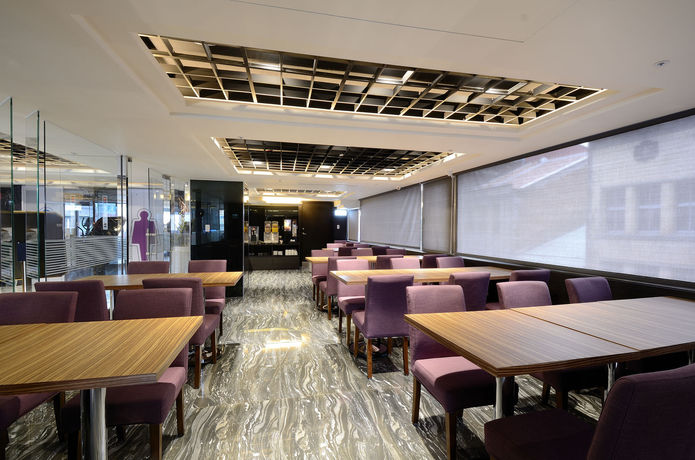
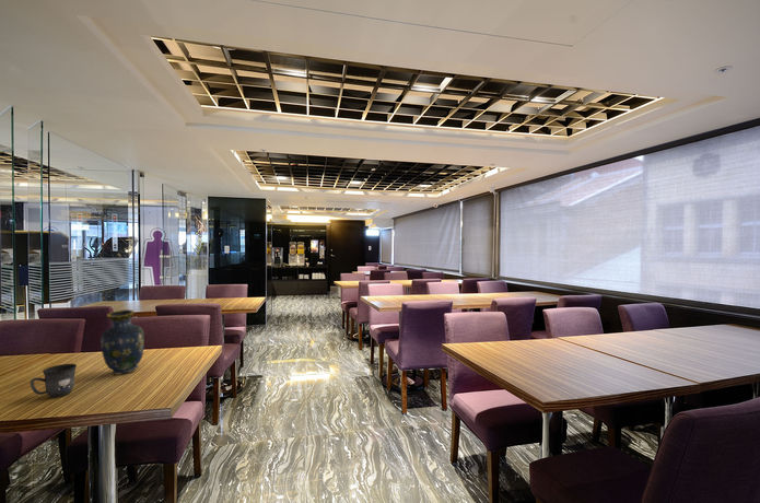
+ vase (122, 341)
+ mug (54, 382)
